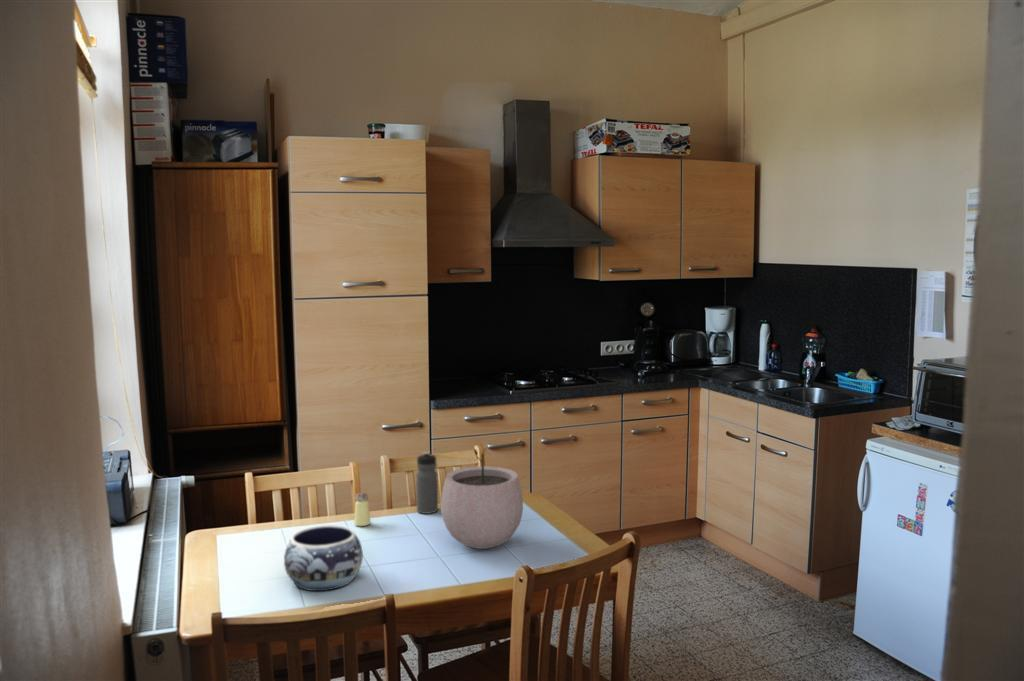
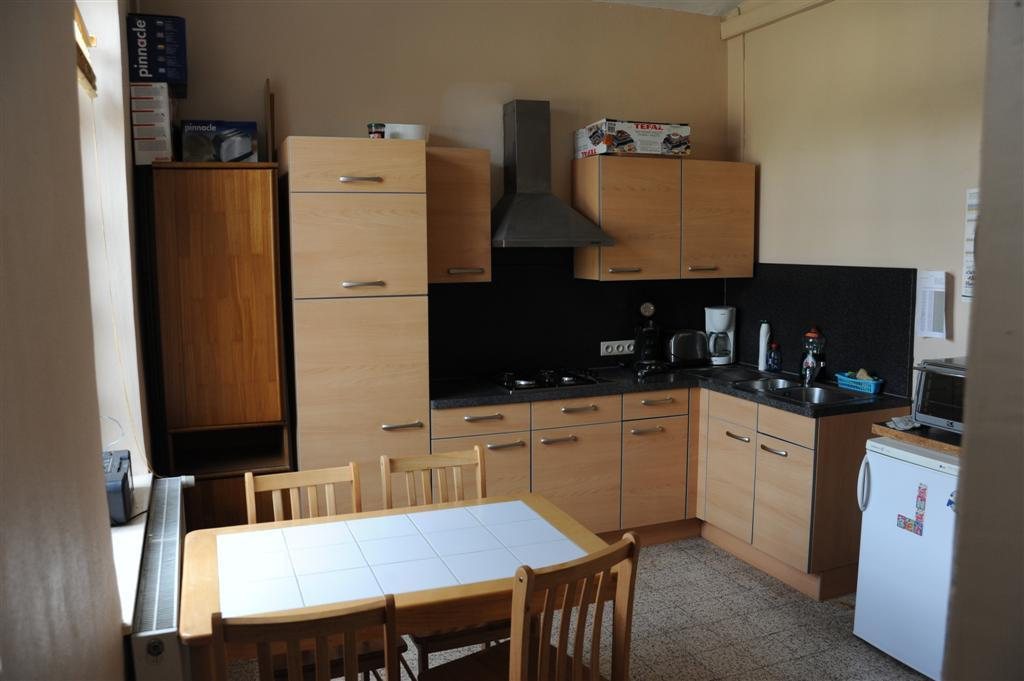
- plant pot (482, 494)
- saltshaker (362, 508)
- decorative bowl (323, 557)
- water bottle (427, 481)
